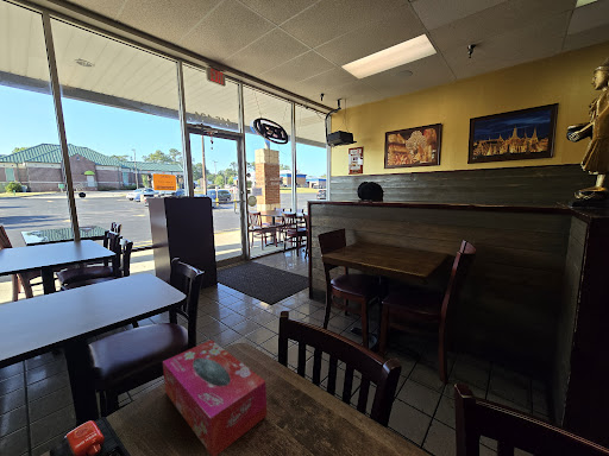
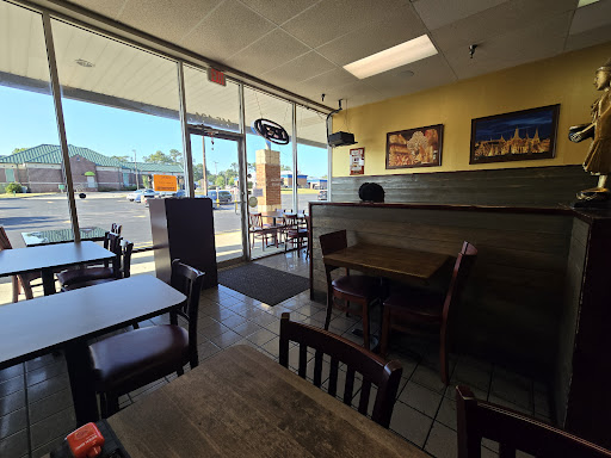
- tissue box (212, 387)
